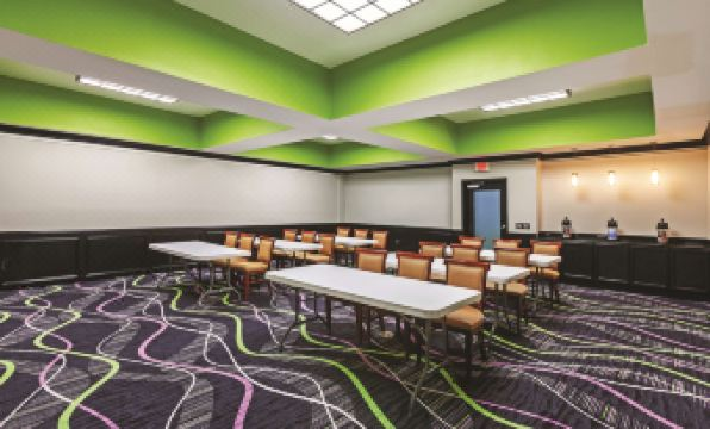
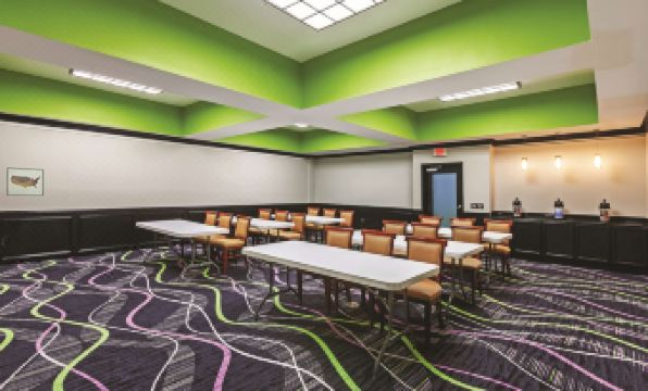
+ wall art (25, 181)
